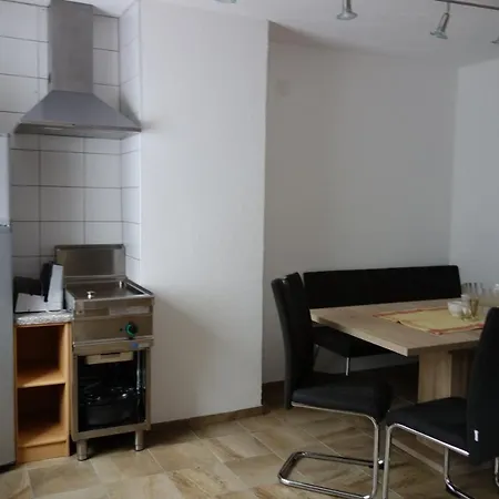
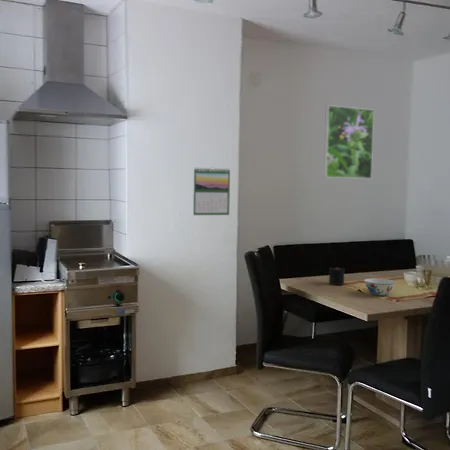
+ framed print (349, 143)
+ chinaware (379, 287)
+ calendar (211, 191)
+ candle (336, 272)
